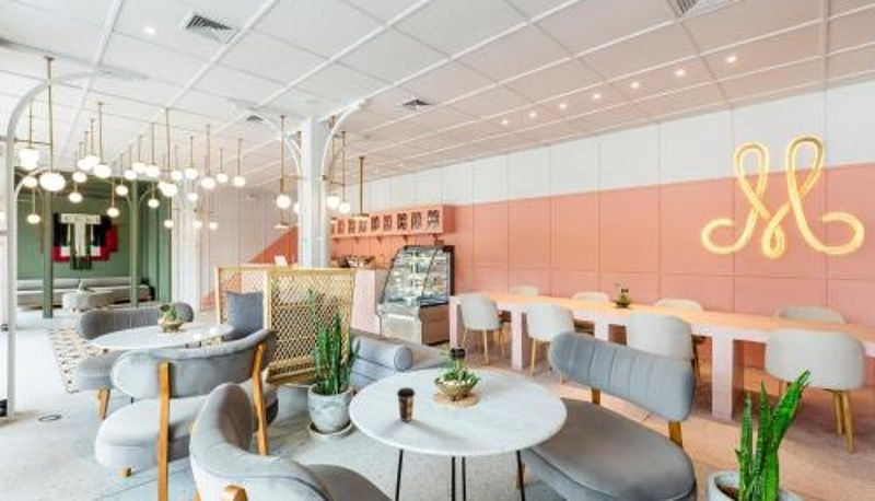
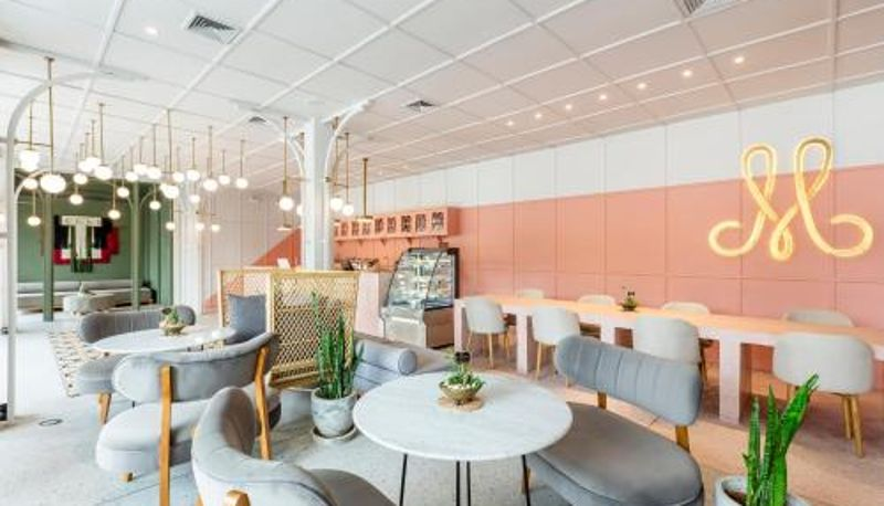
- coffee cup (406, 404)
